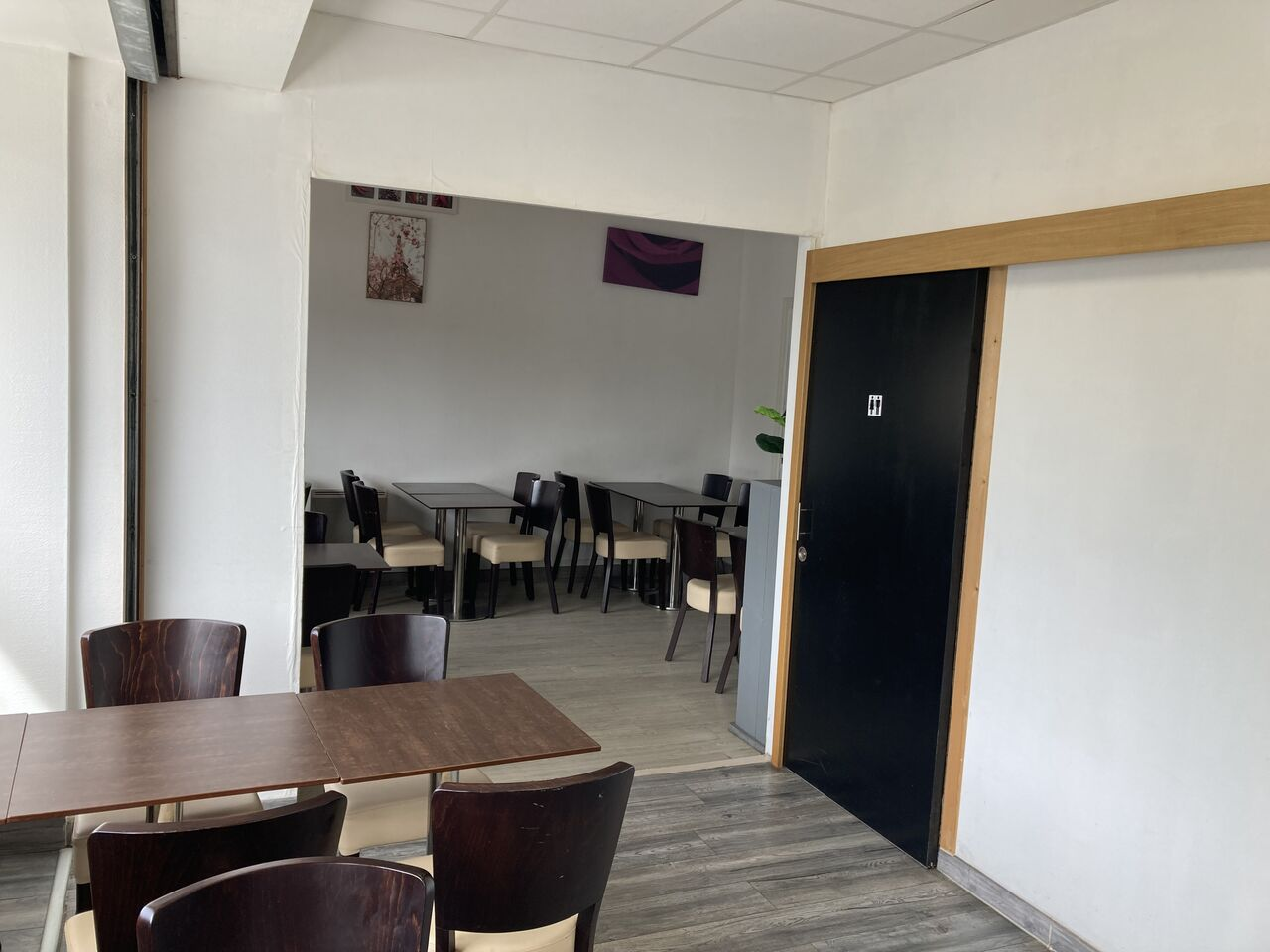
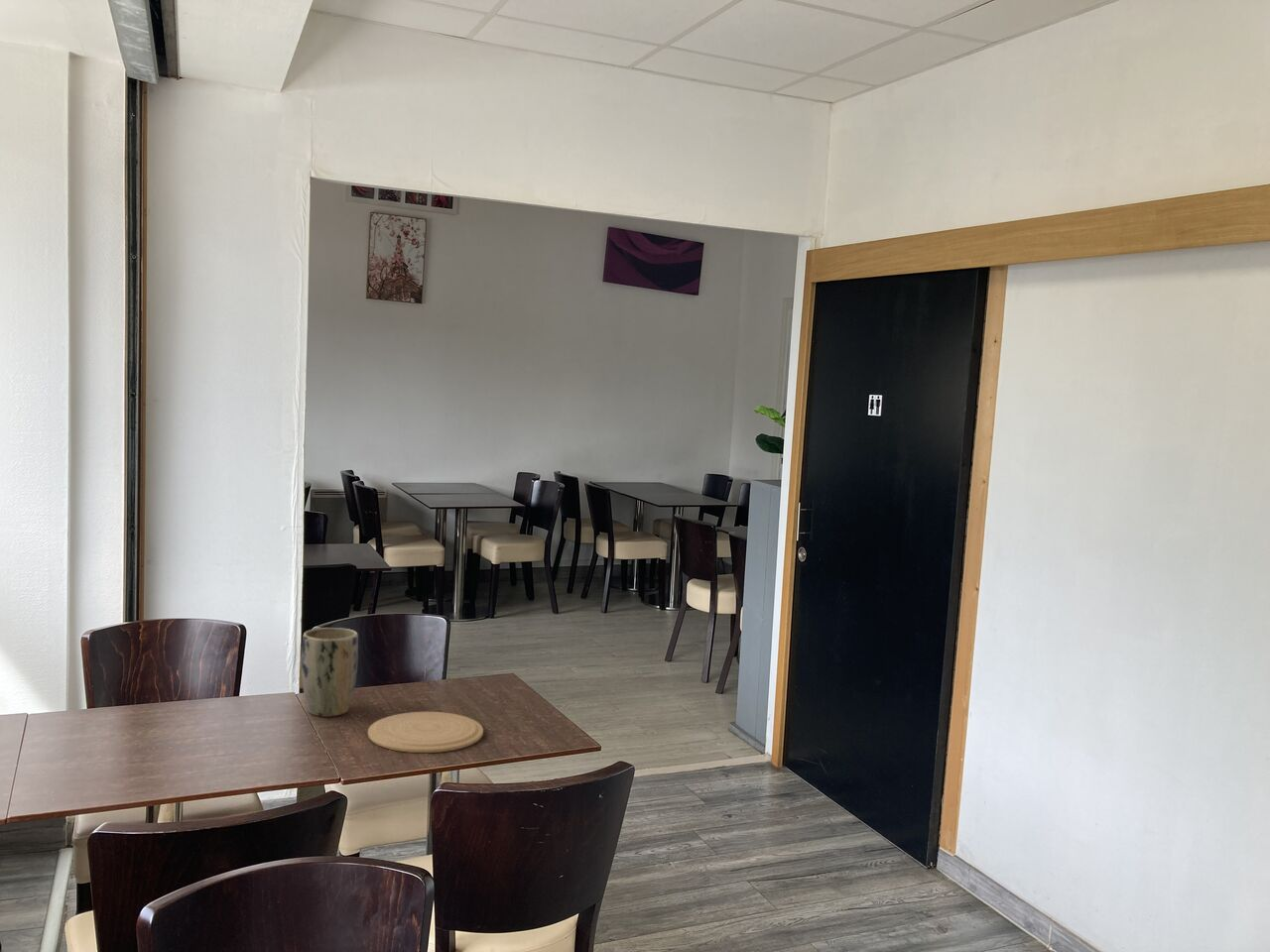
+ plant pot (328, 671)
+ plate (426, 730)
